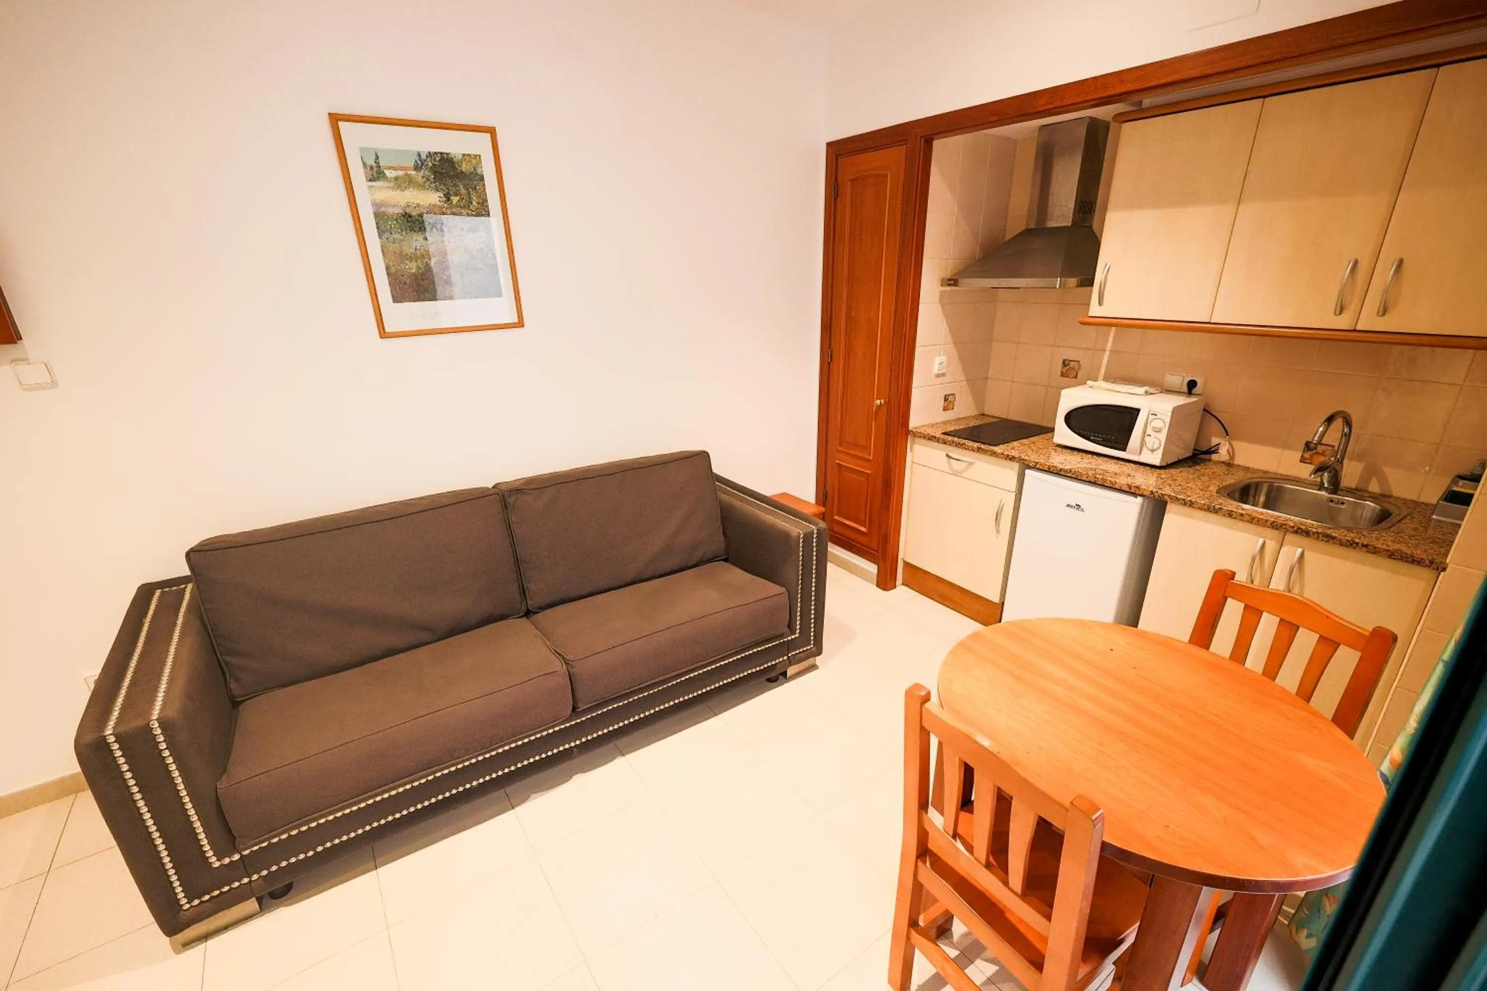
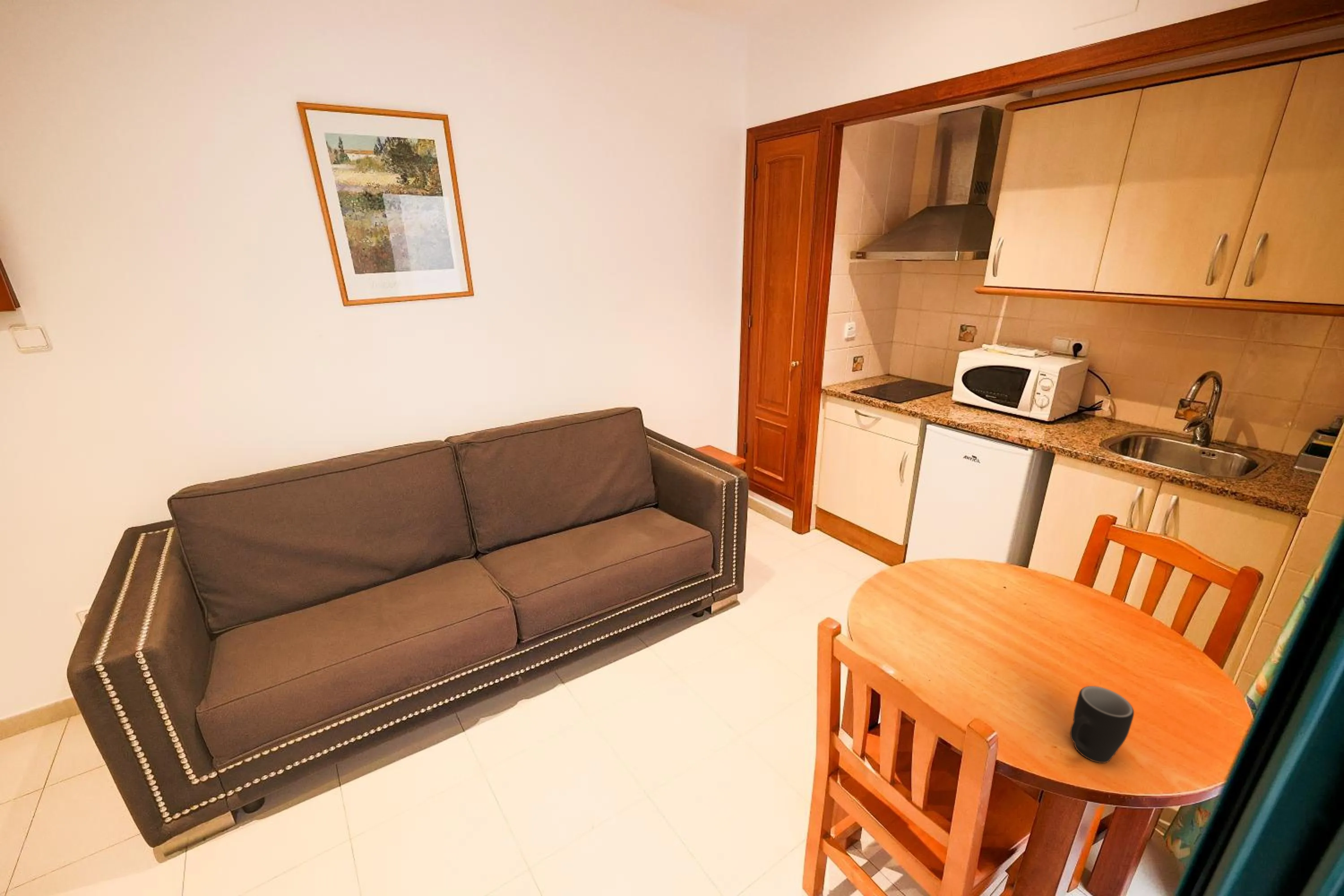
+ mug (1092, 730)
